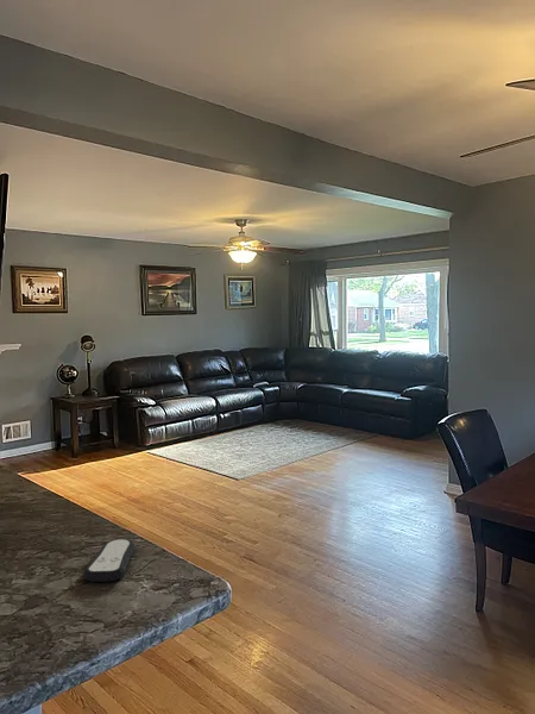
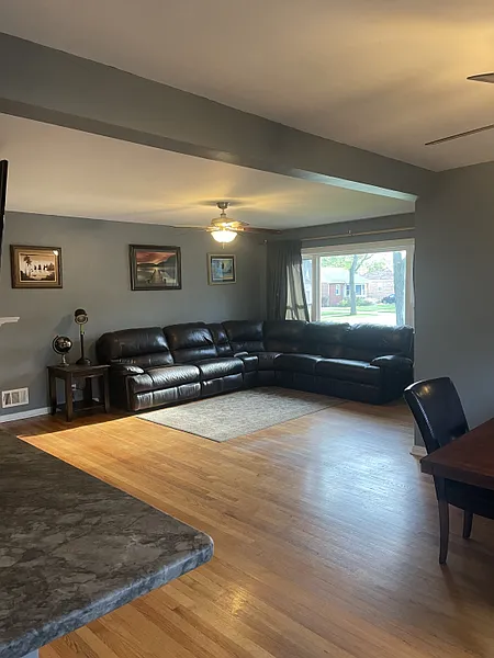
- remote control (112, 558)
